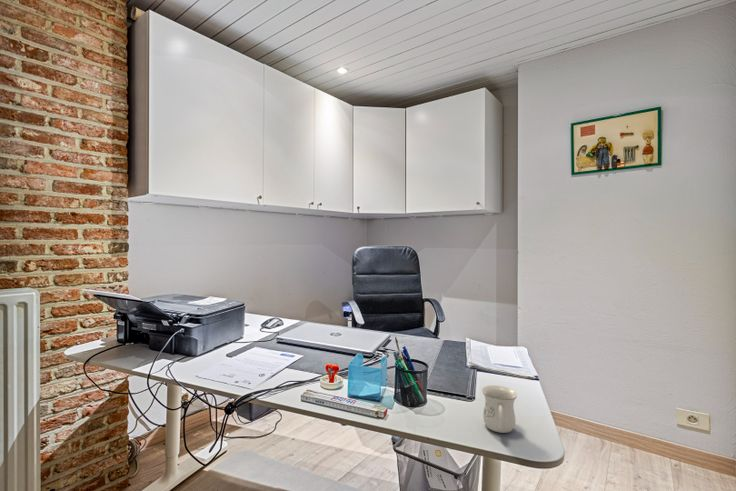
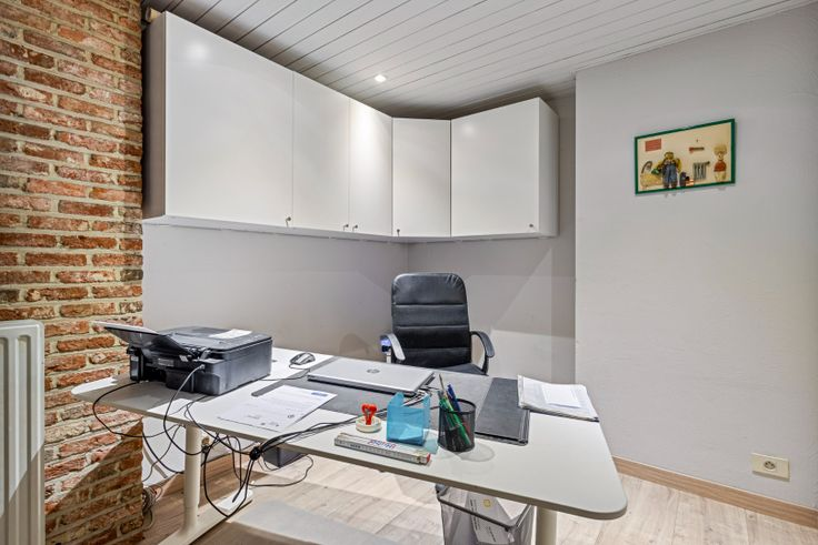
- mug (499, 412)
